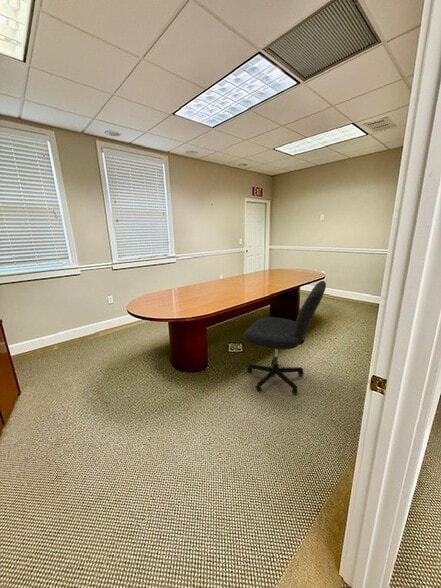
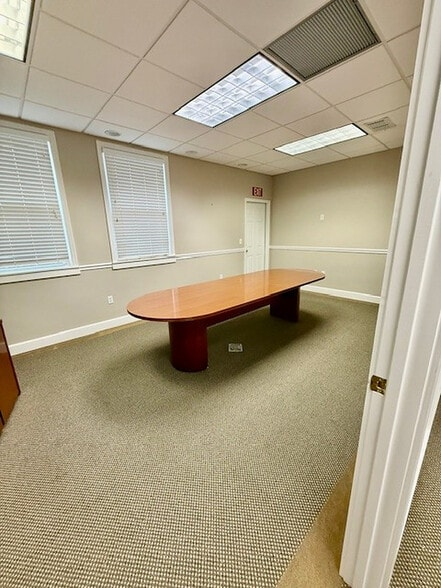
- office chair (281, 332)
